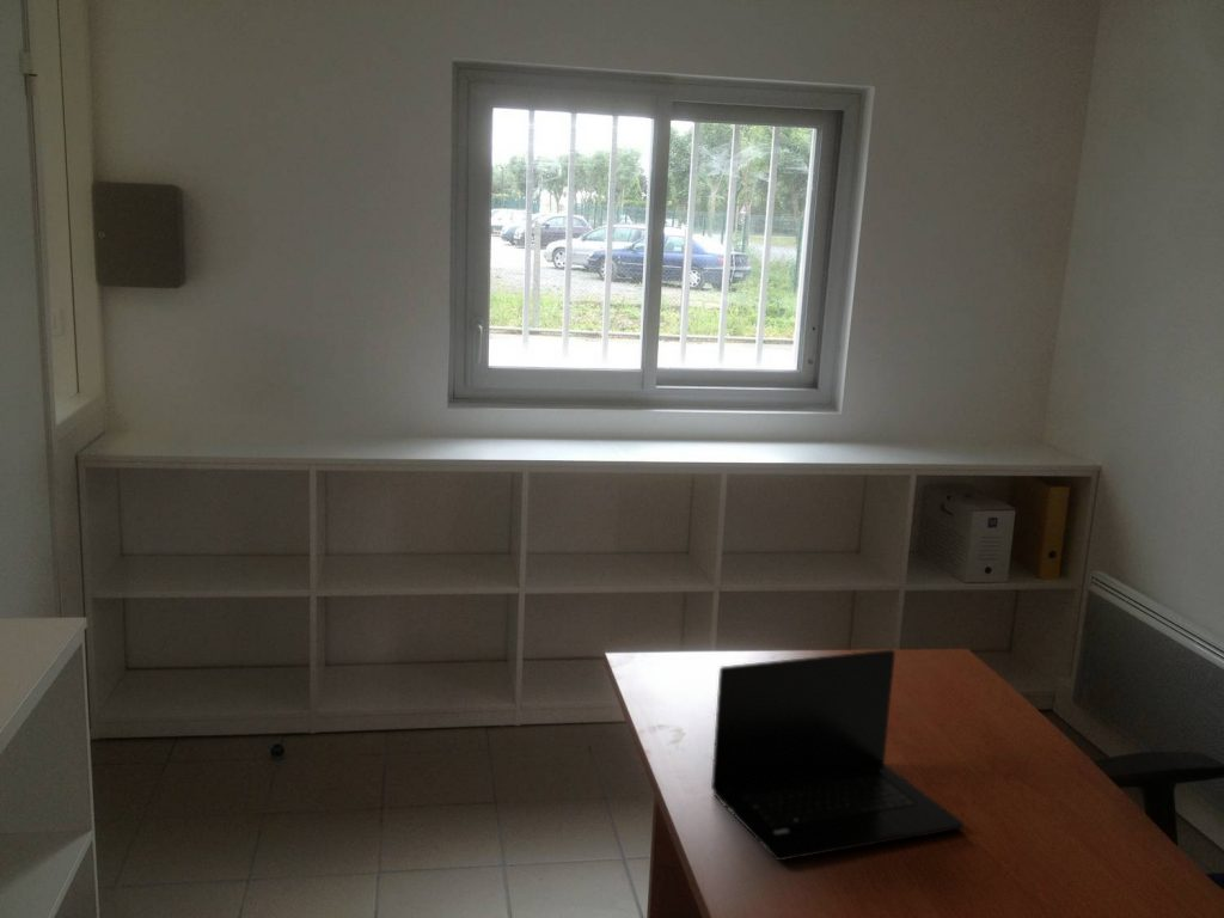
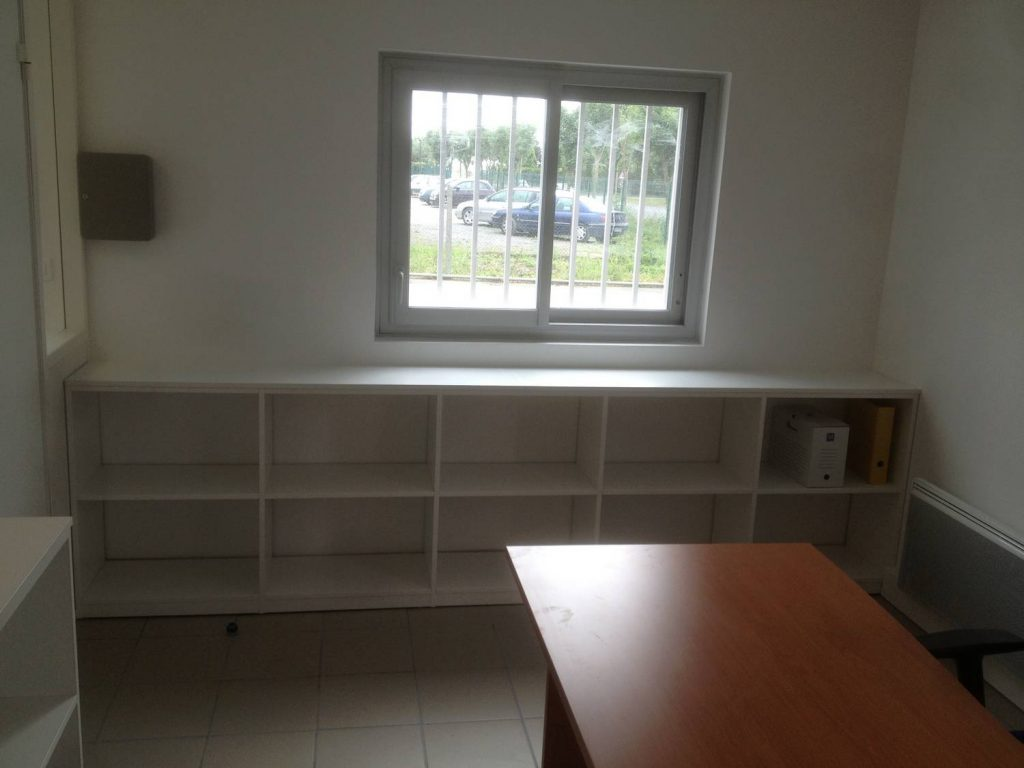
- laptop (840, 747)
